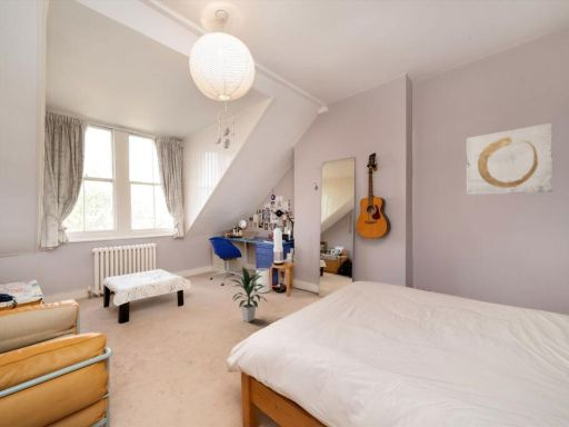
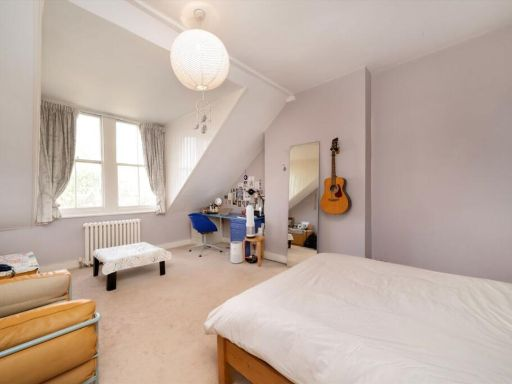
- wall art (506, 162)
- indoor plant (250, 292)
